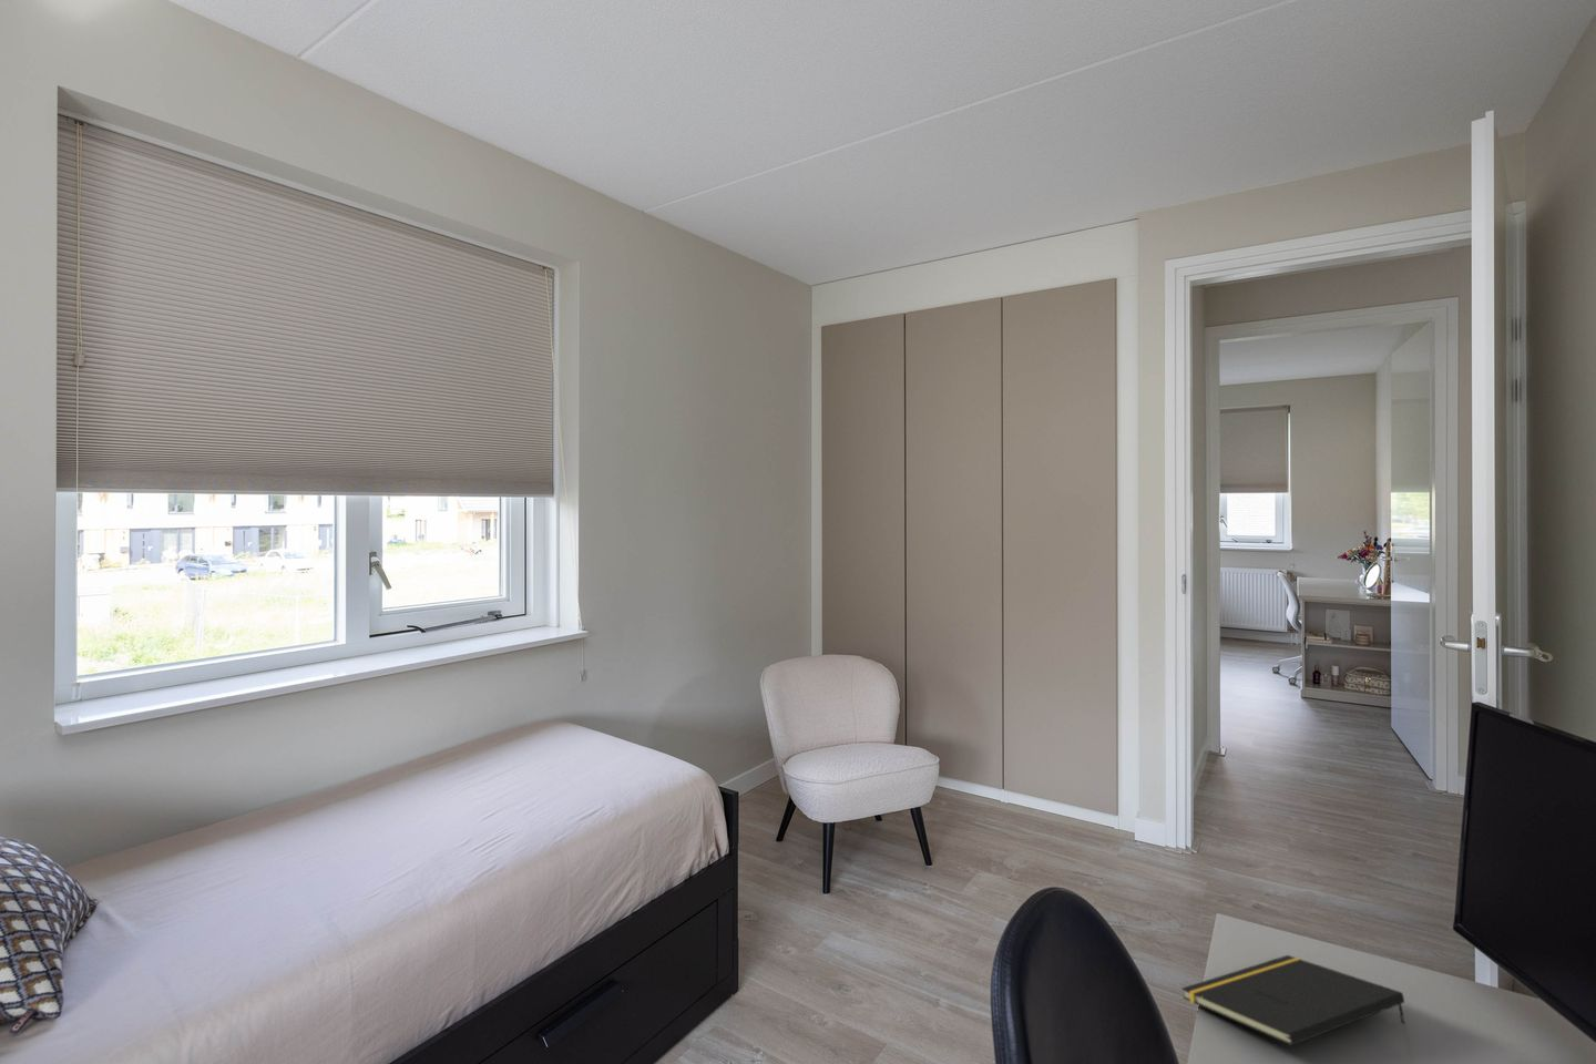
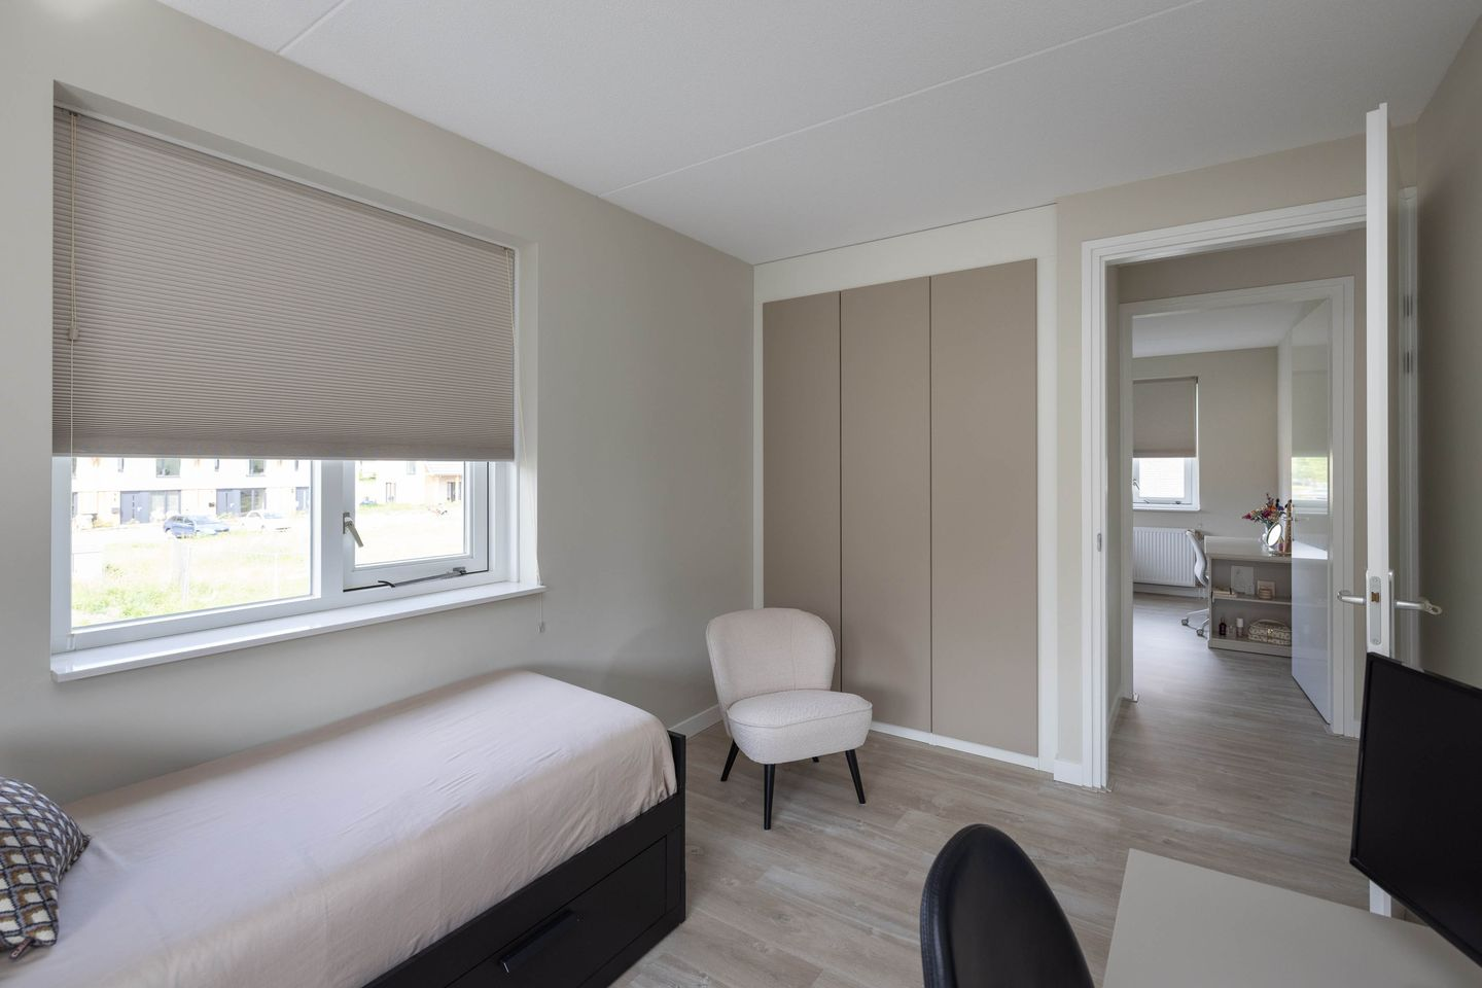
- notepad (1288, 995)
